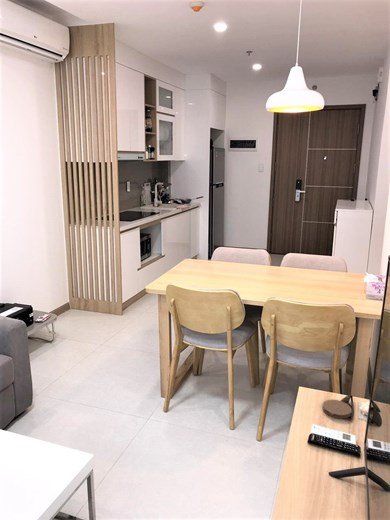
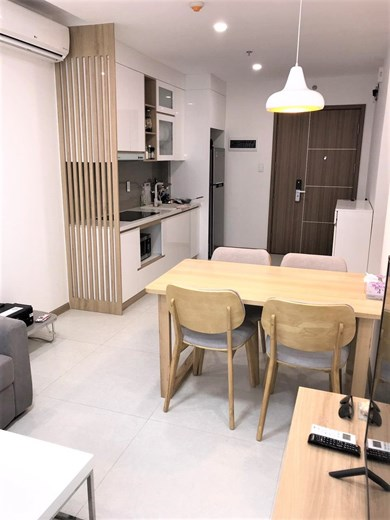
- coaster (336, 408)
